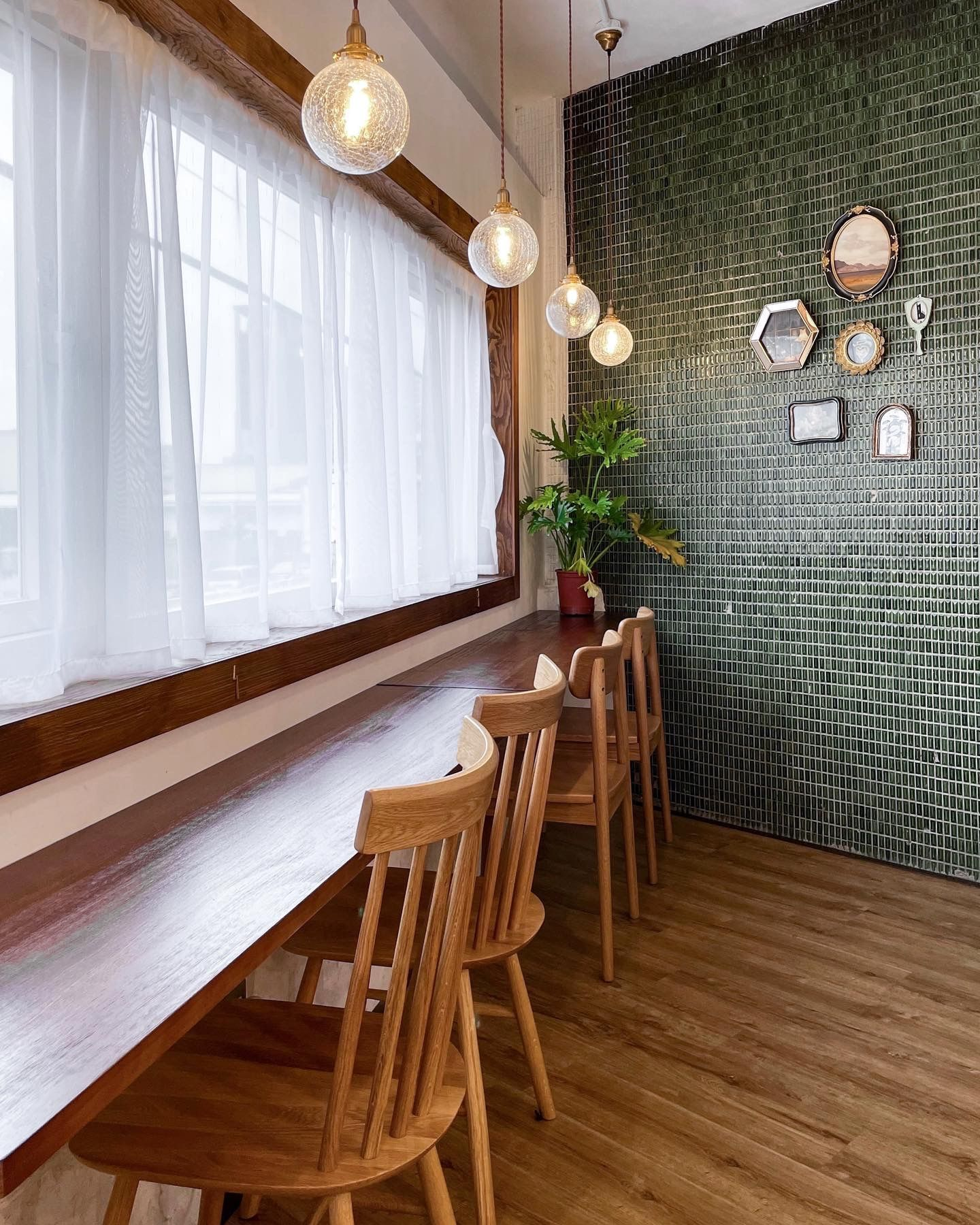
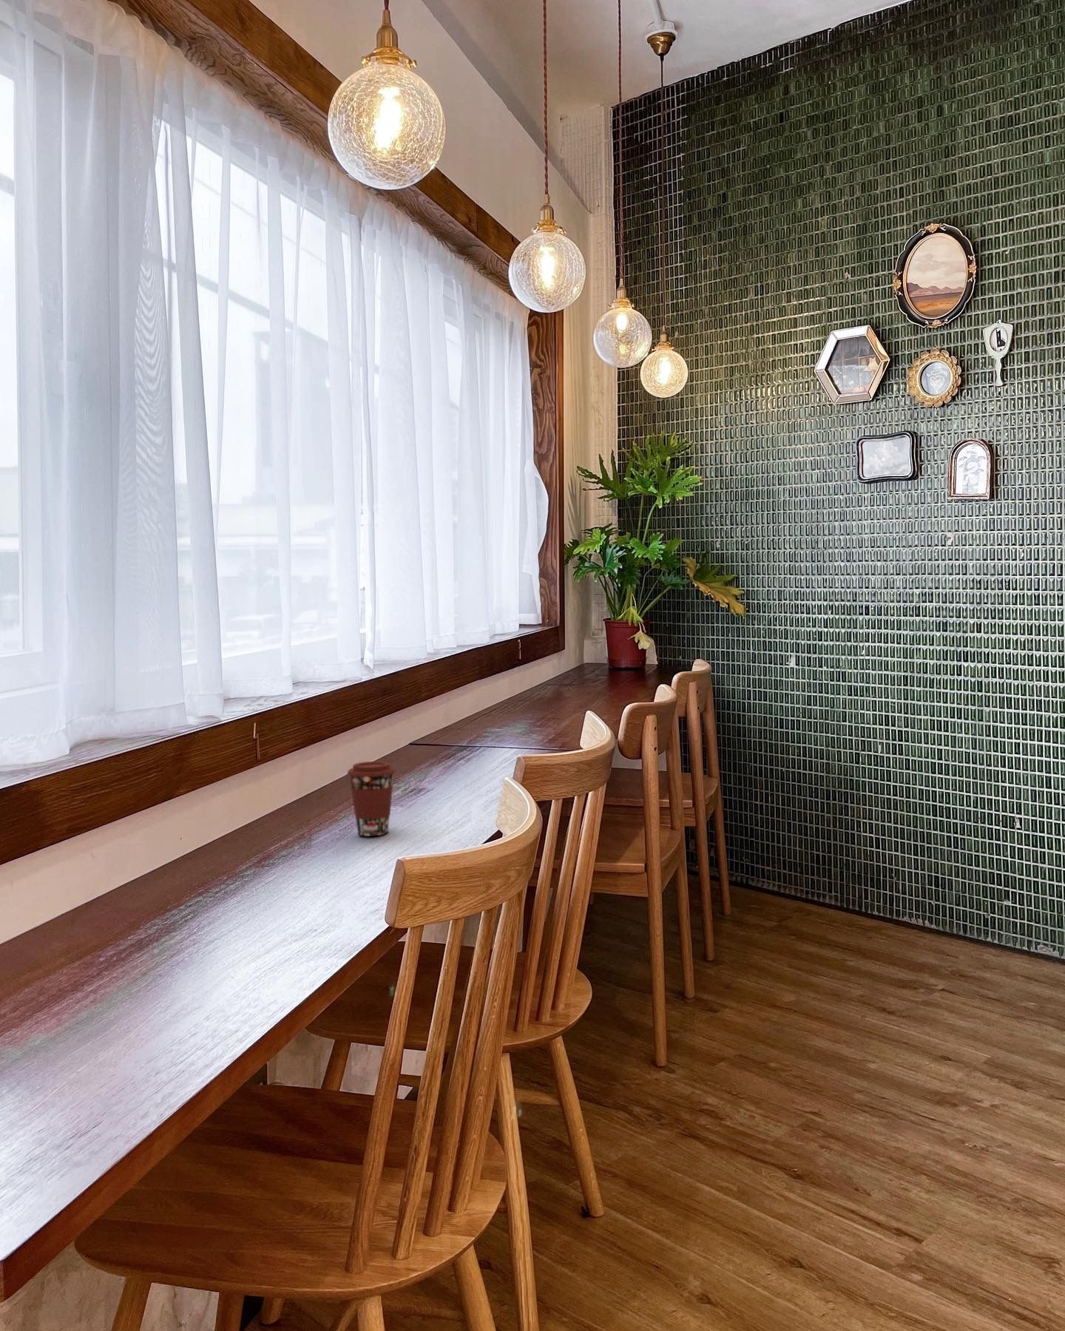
+ coffee cup (372, 798)
